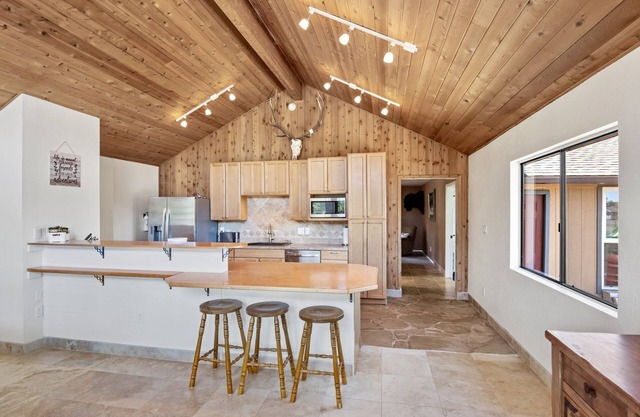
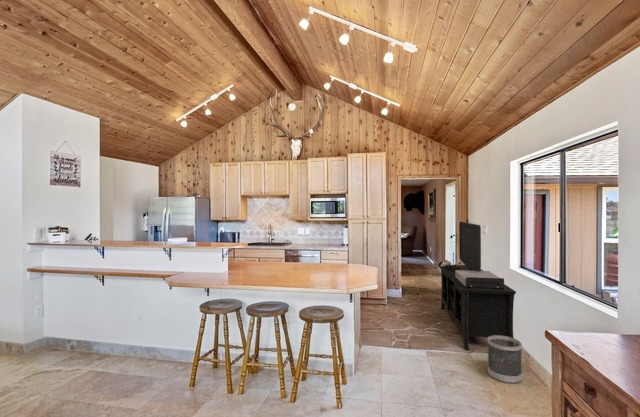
+ wastebasket (504, 358)
+ media console (468, 274)
